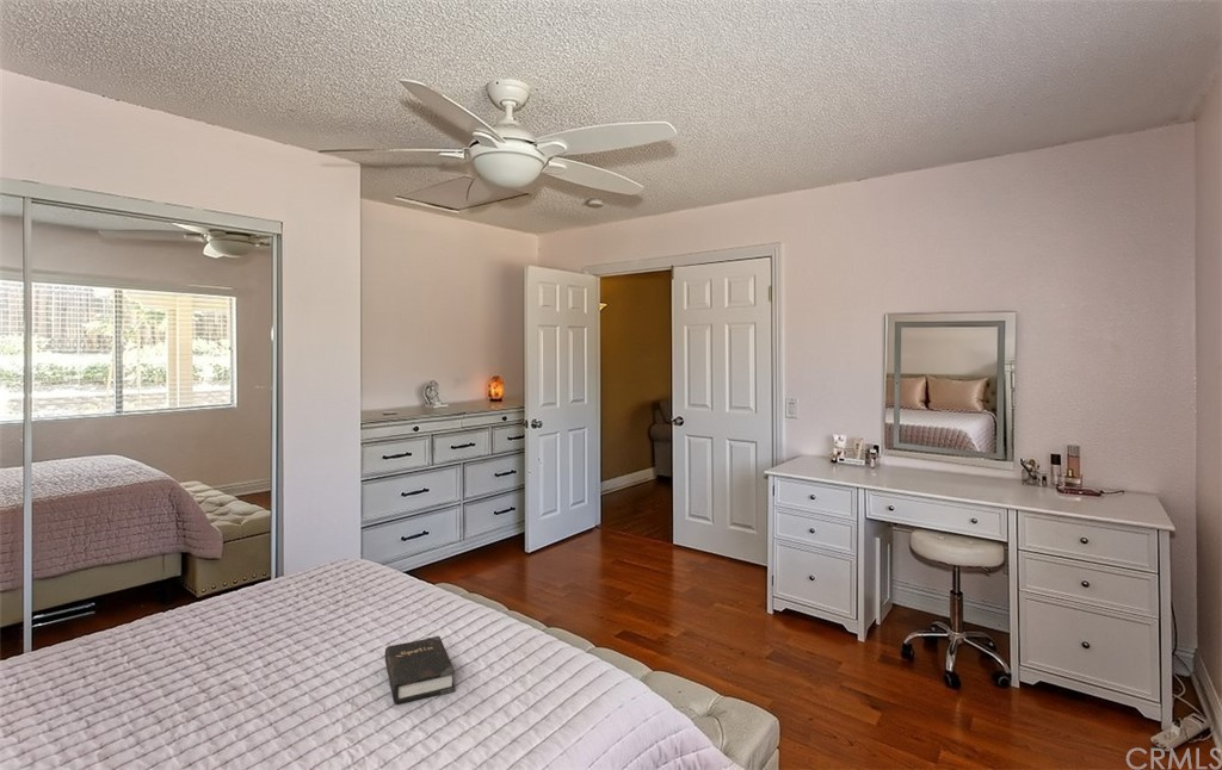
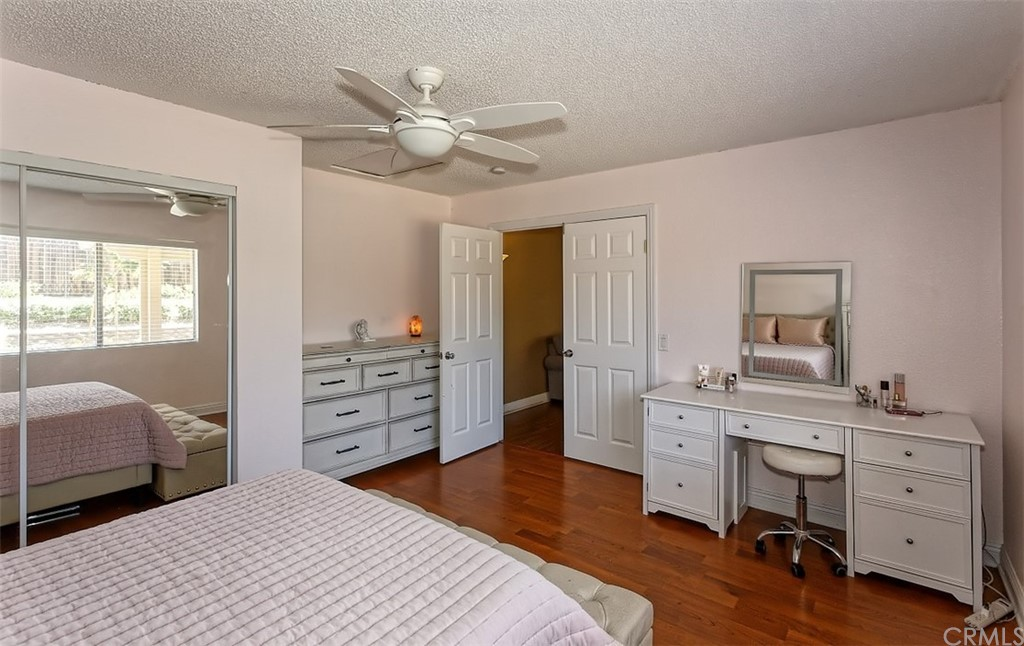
- hardback book (418, 667)
